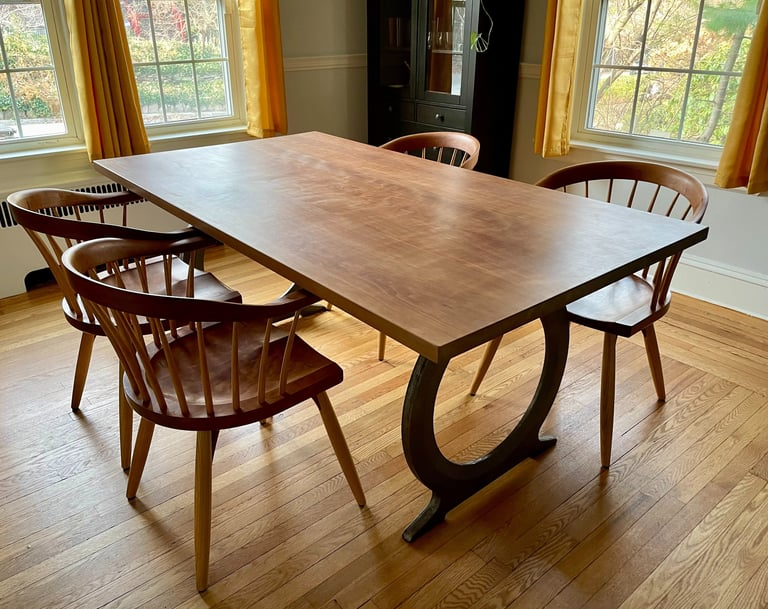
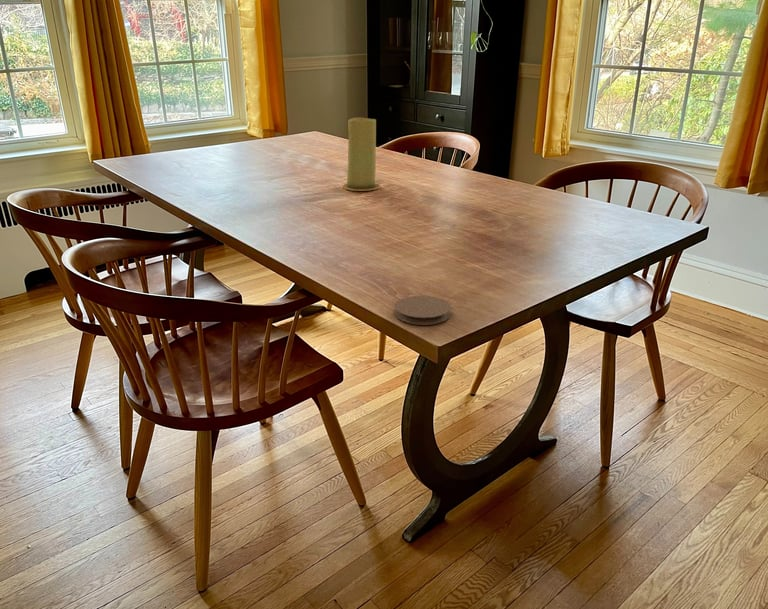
+ coaster (422, 309)
+ candle (360, 153)
